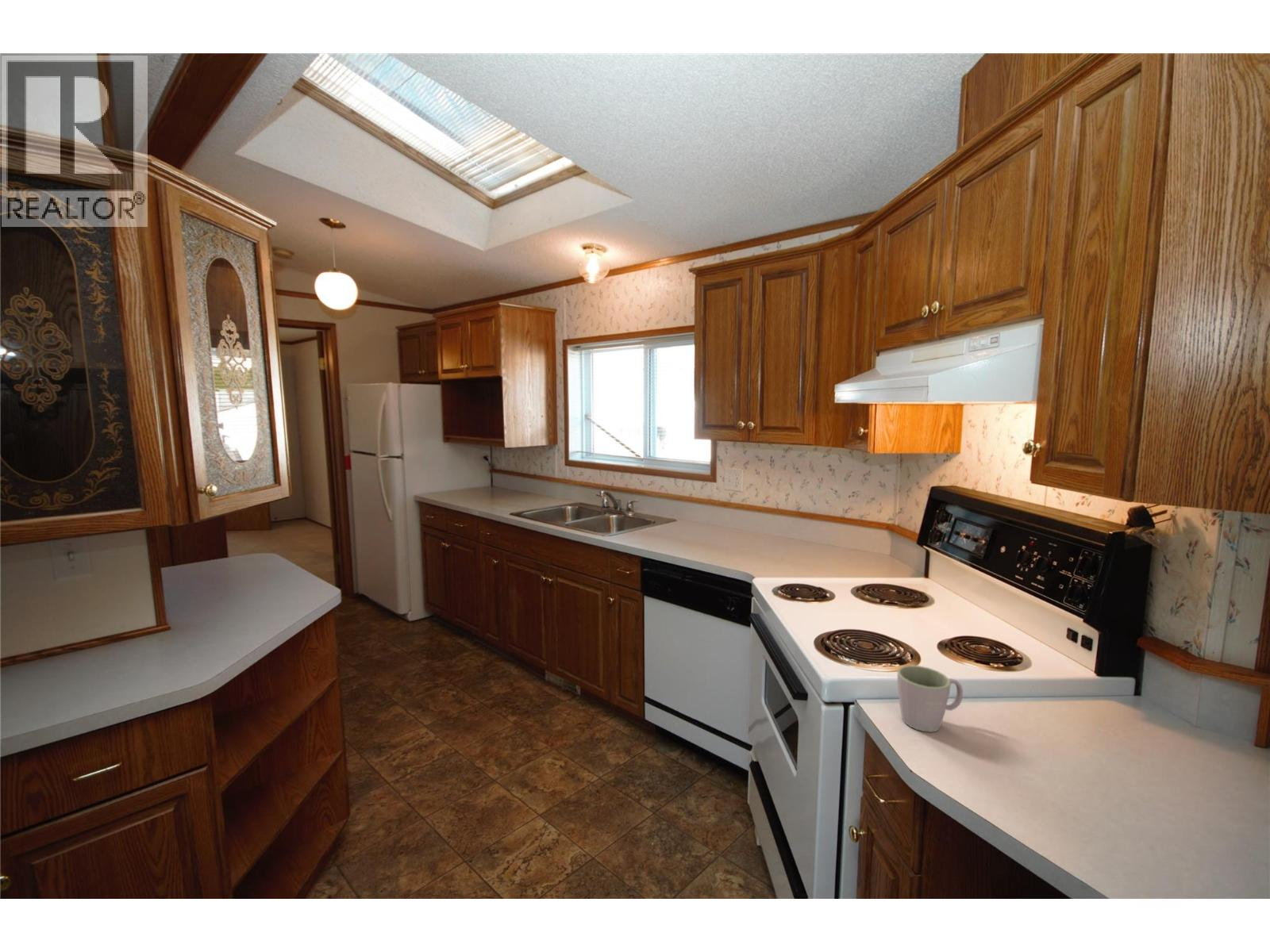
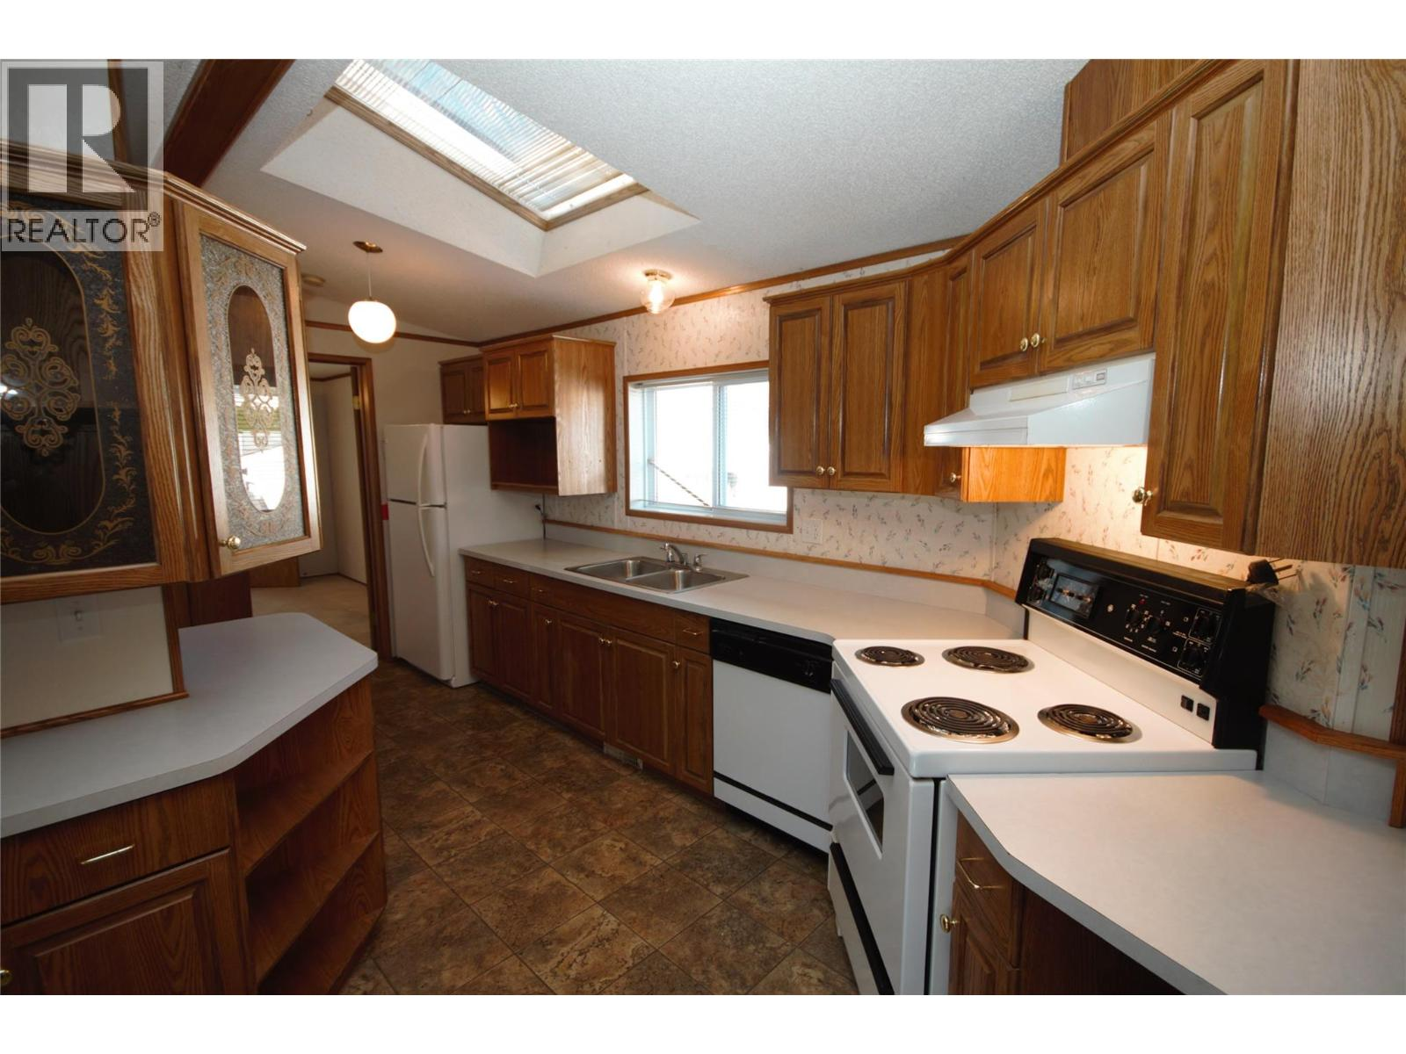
- mug (930, 698)
